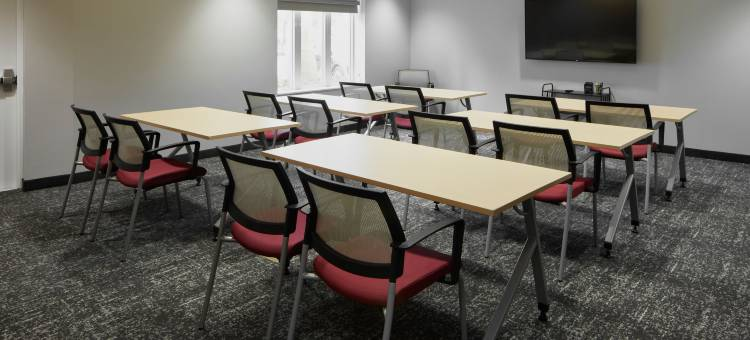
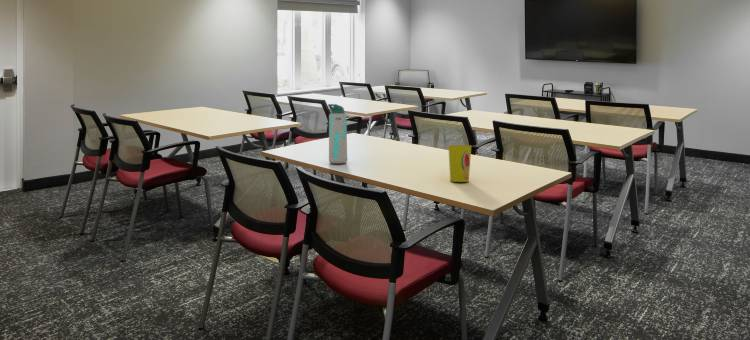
+ cup (459, 163)
+ water bottle (337, 133)
